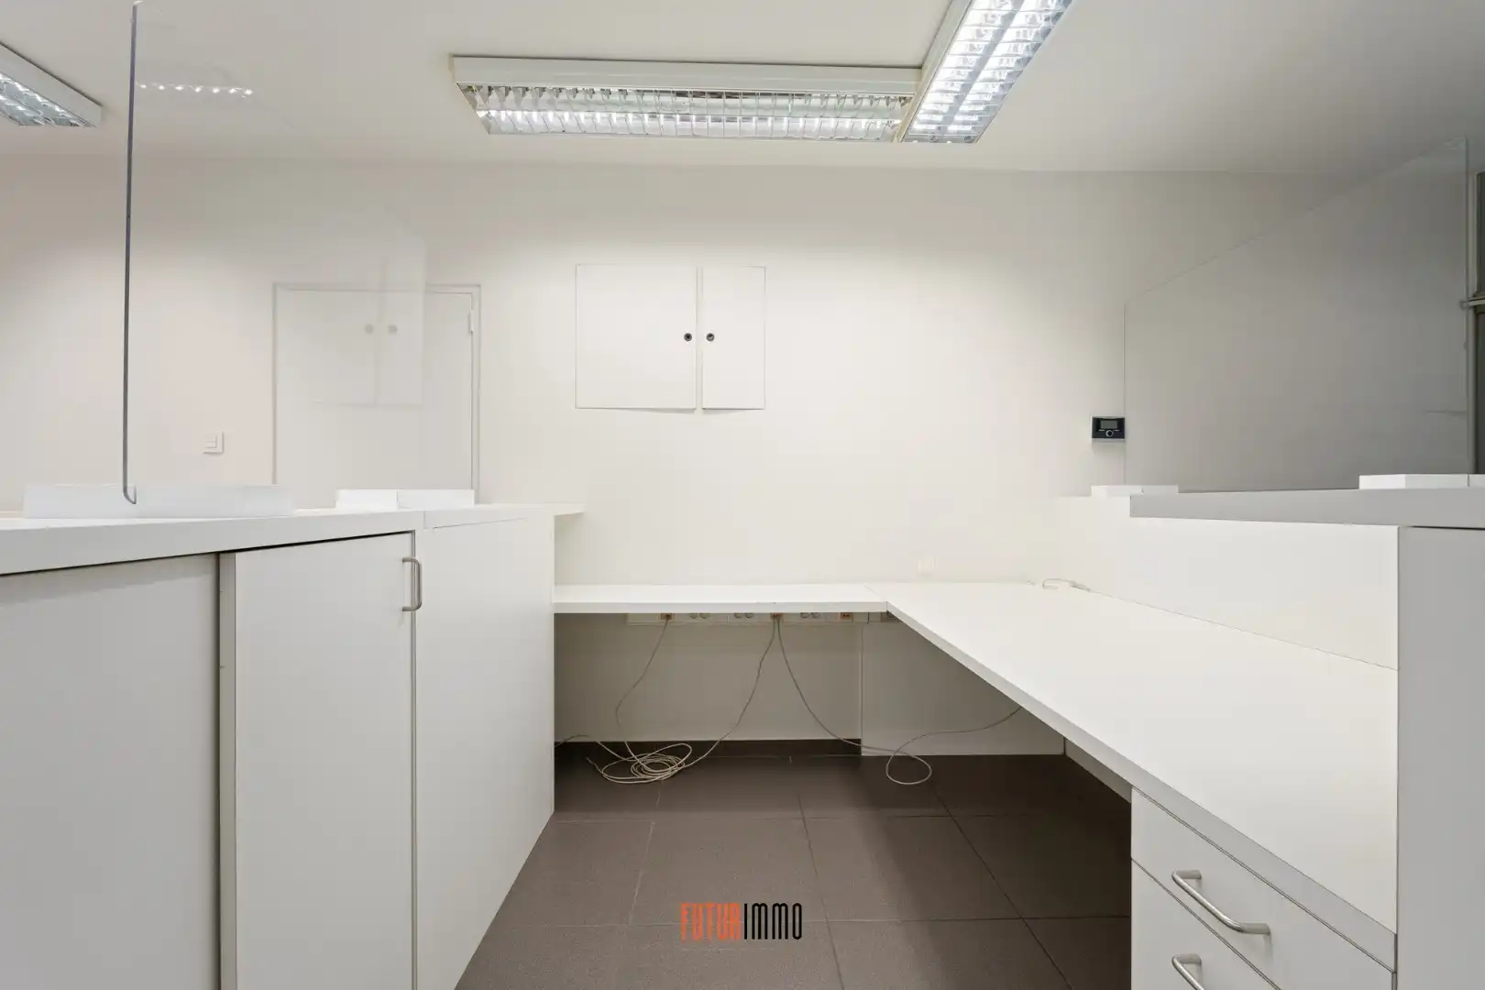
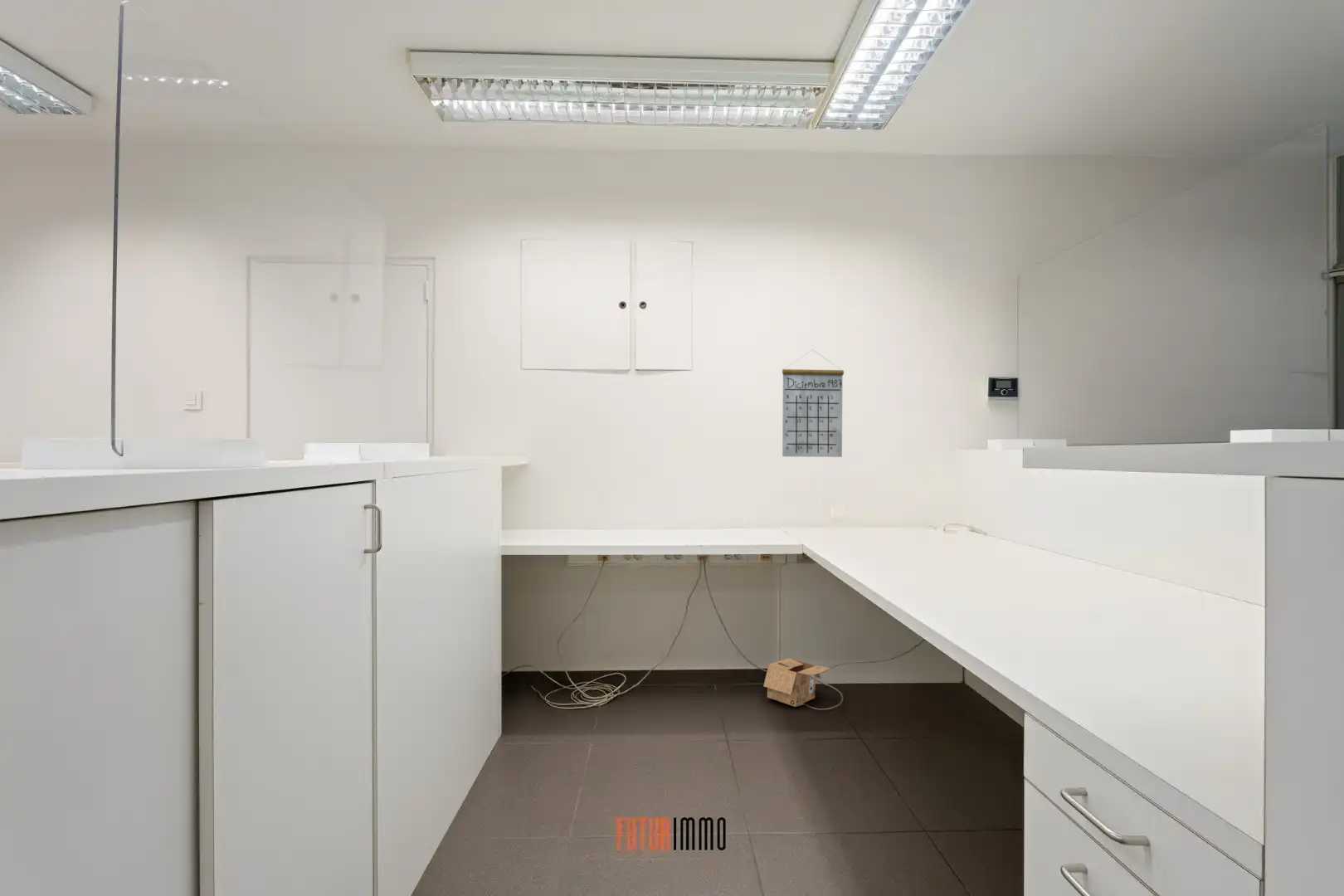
+ carton (795, 680)
+ calendar (812, 402)
